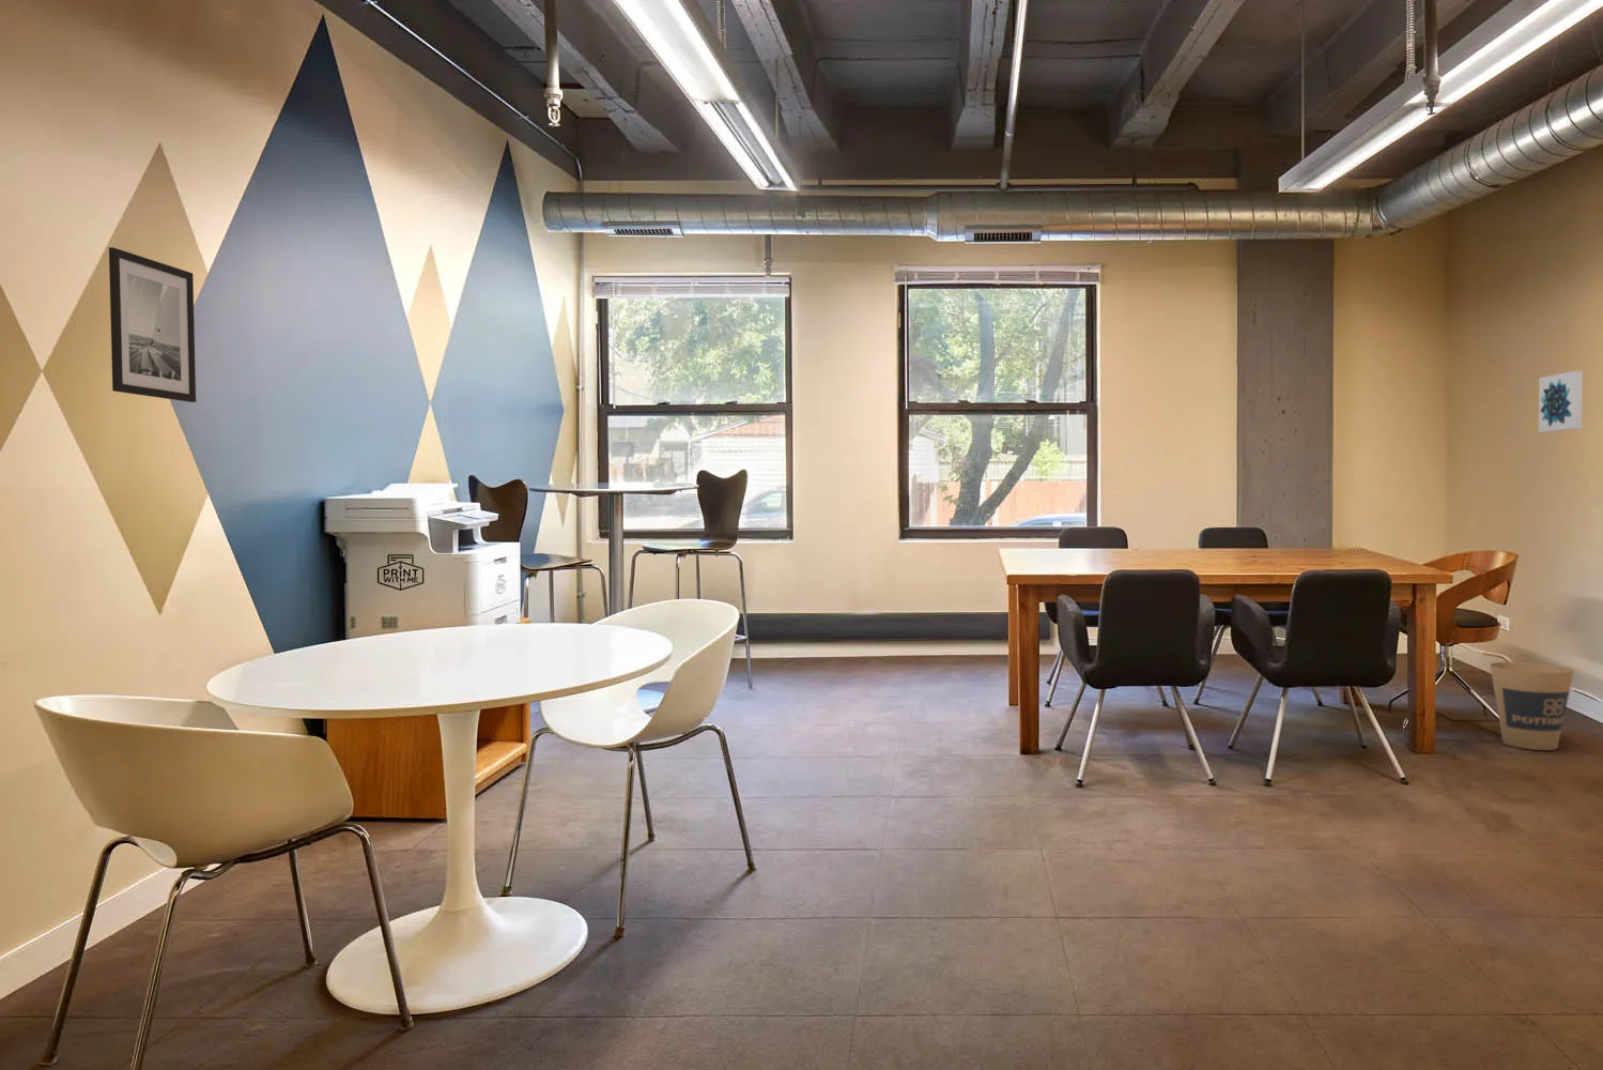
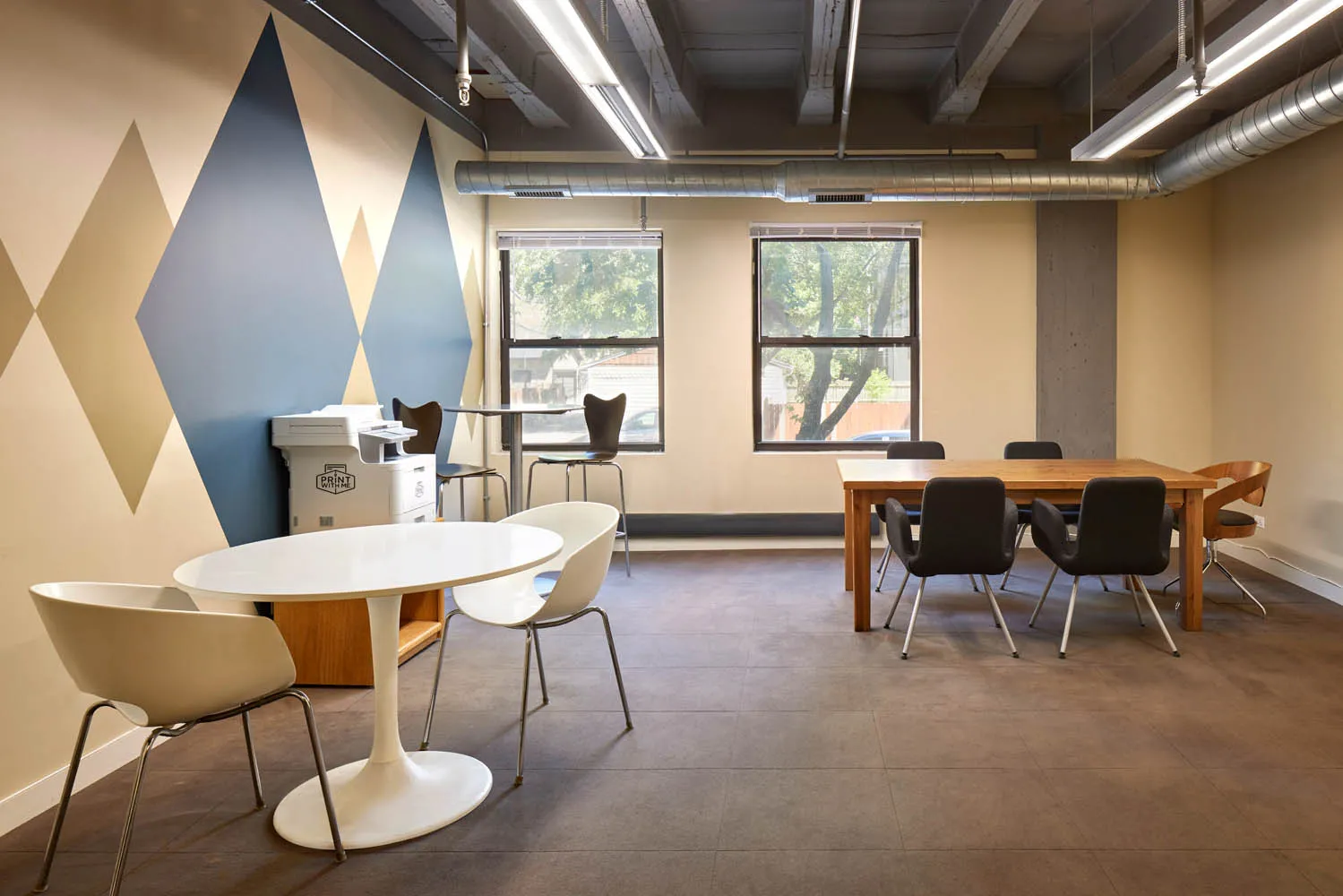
- wall art (154, 328)
- wall art (1559, 402)
- trash can (1530, 705)
